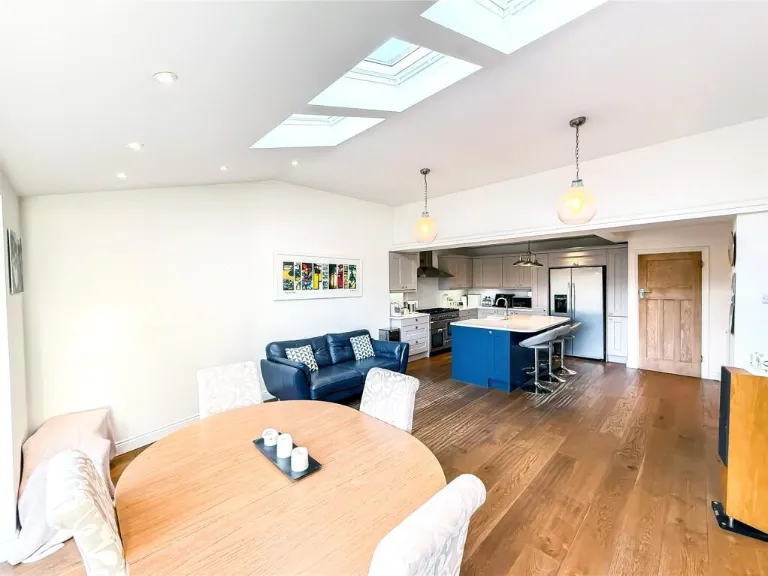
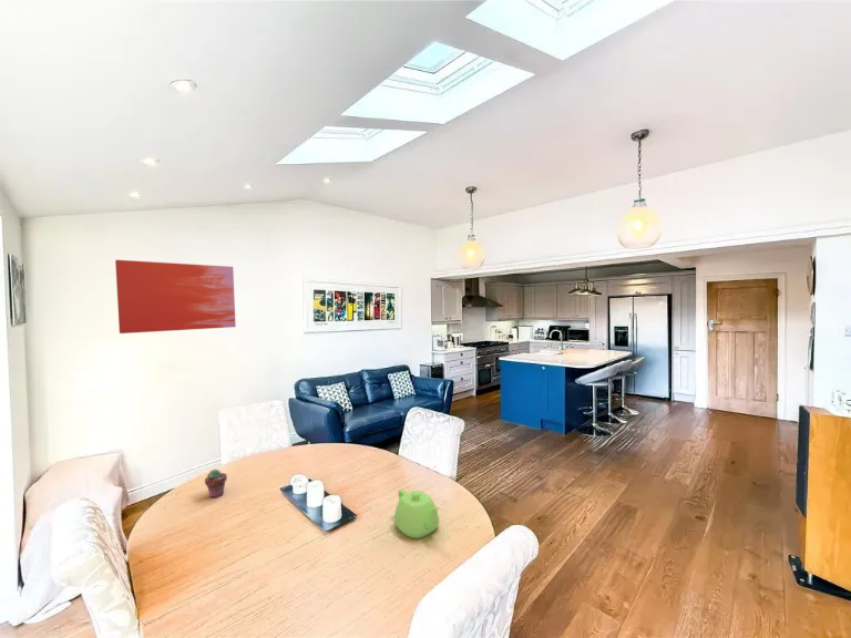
+ teapot (418, 510)
+ potted succulent (216, 482)
+ wall art (181, 297)
